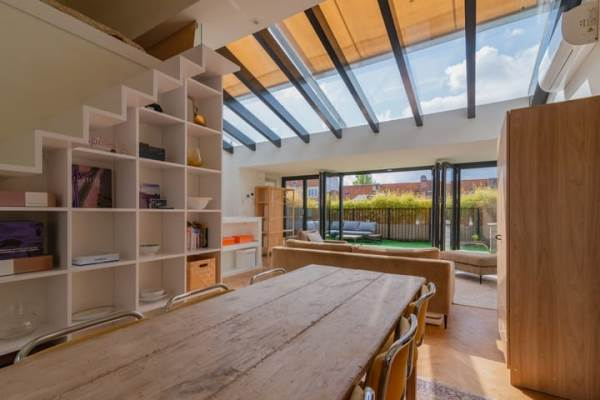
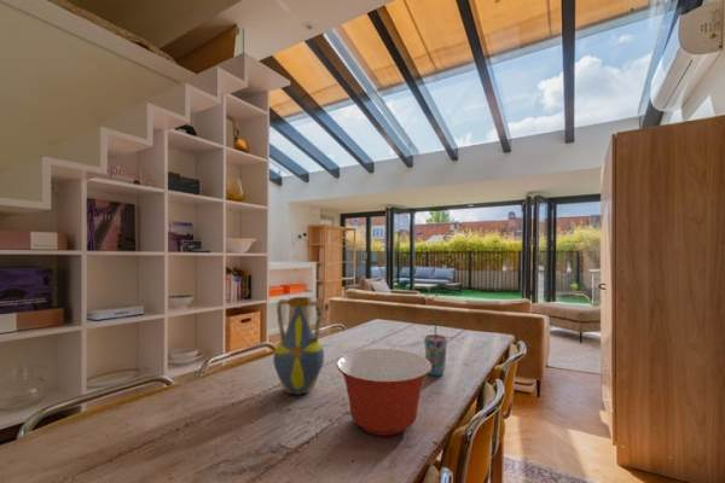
+ cup (435, 345)
+ mixing bowl (383, 392)
+ vase (298, 344)
